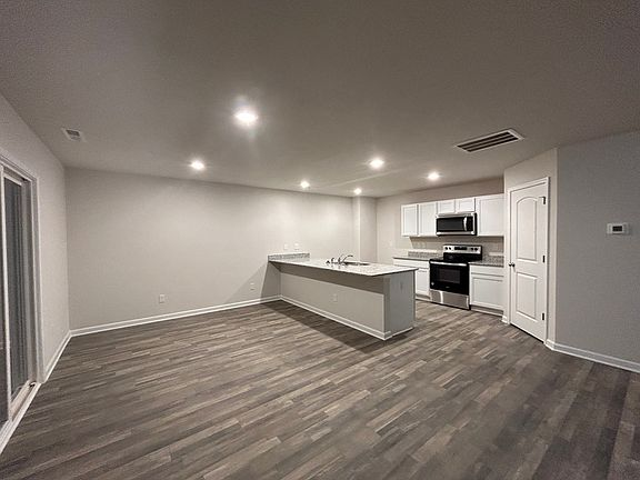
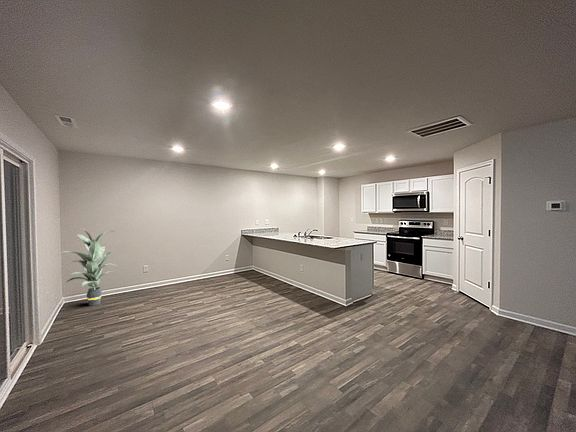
+ indoor plant (90, 266)
